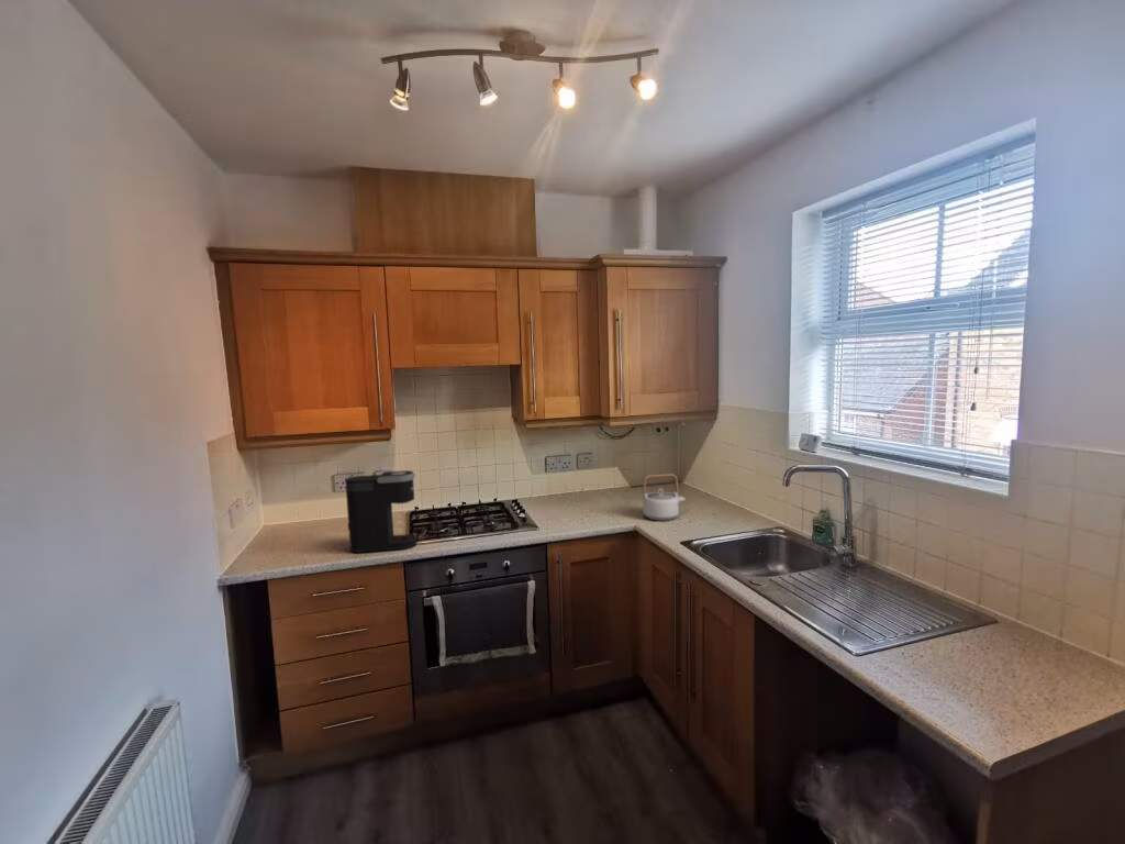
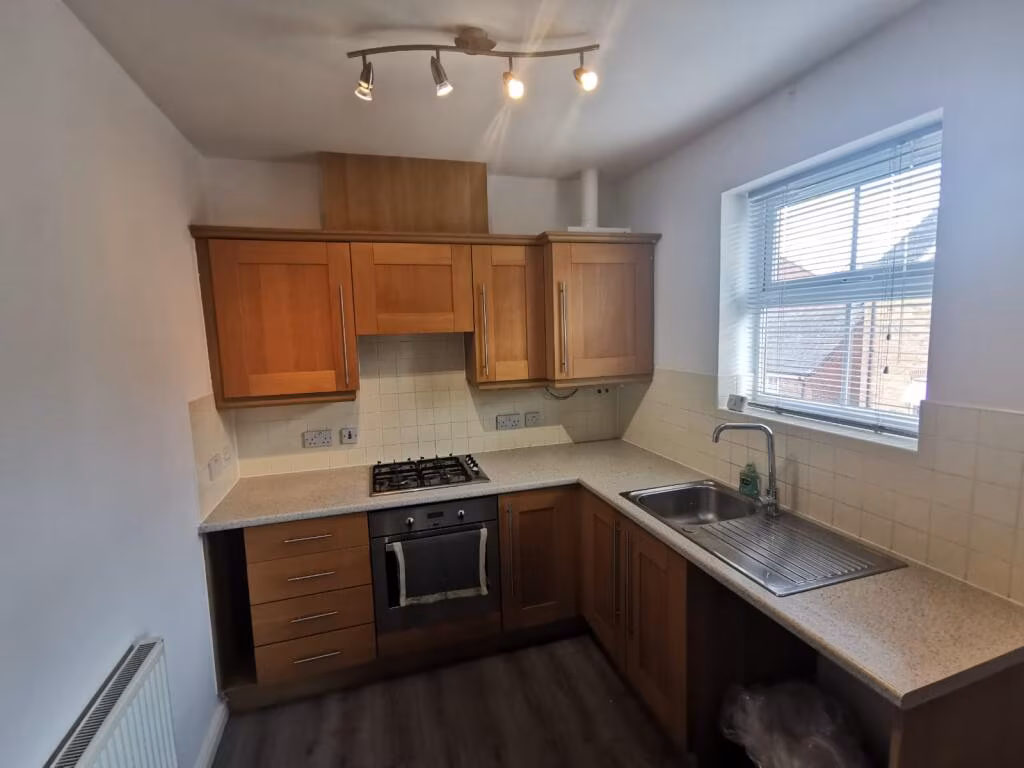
- teapot (664, 495)
- coffee maker (382, 510)
